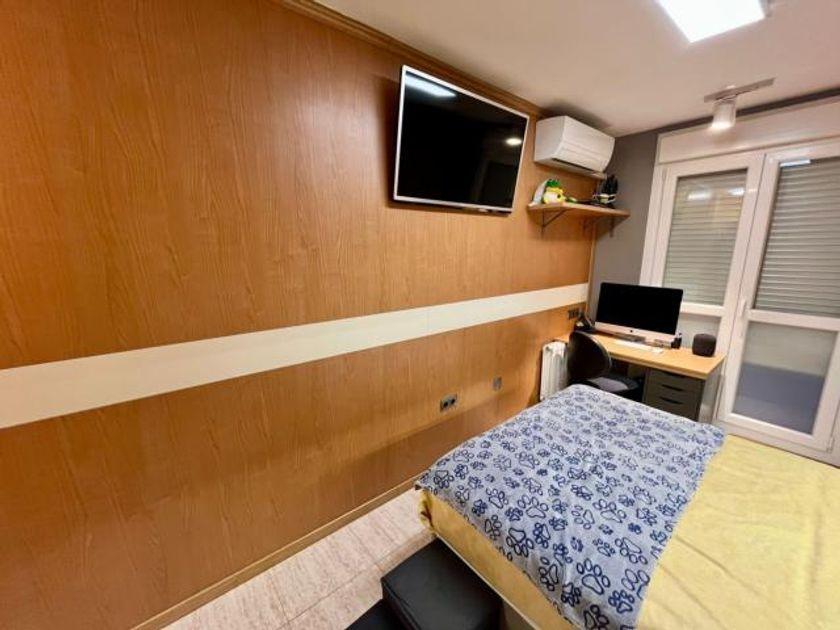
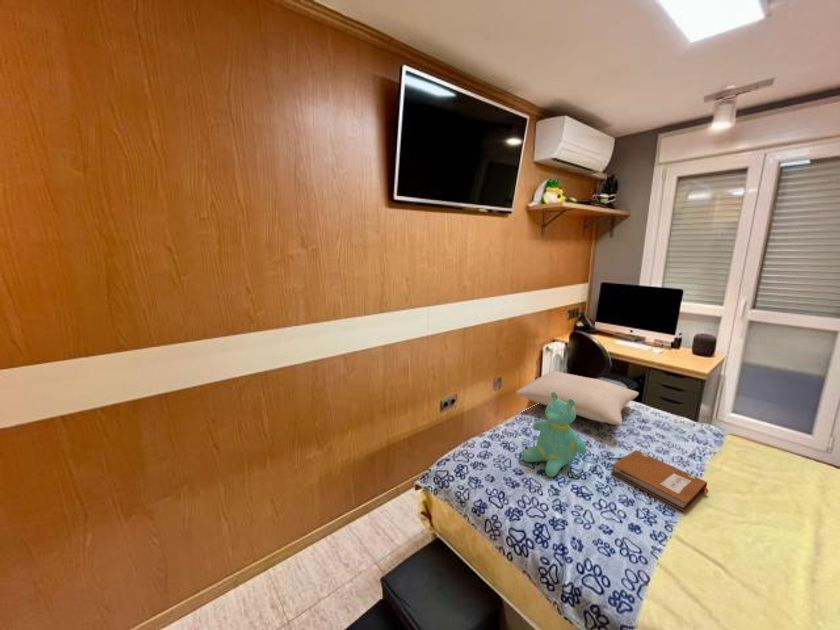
+ notebook (659, 477)
+ teddy bear (552, 431)
+ pillow (578, 395)
